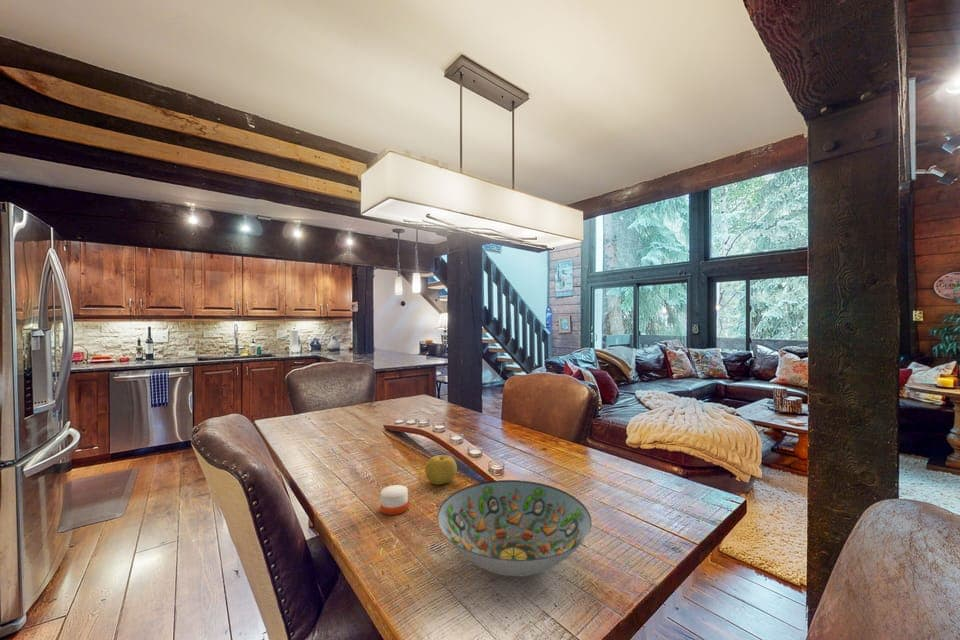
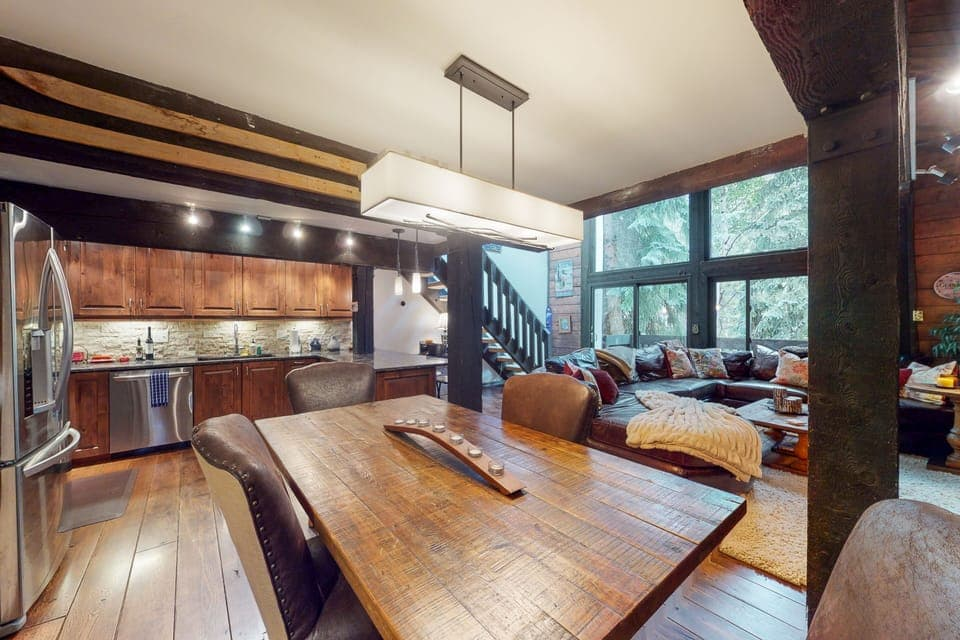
- decorative bowl (513, 535)
- candle (394, 489)
- fruit (441, 469)
